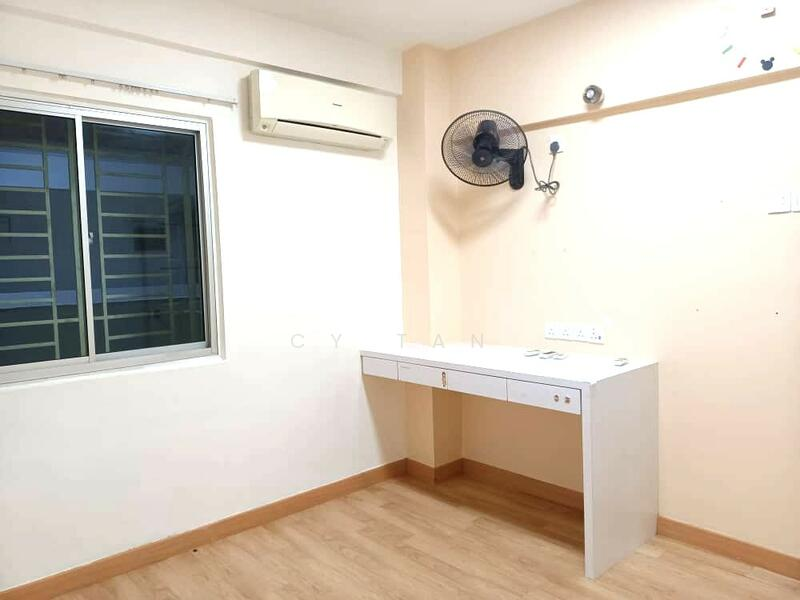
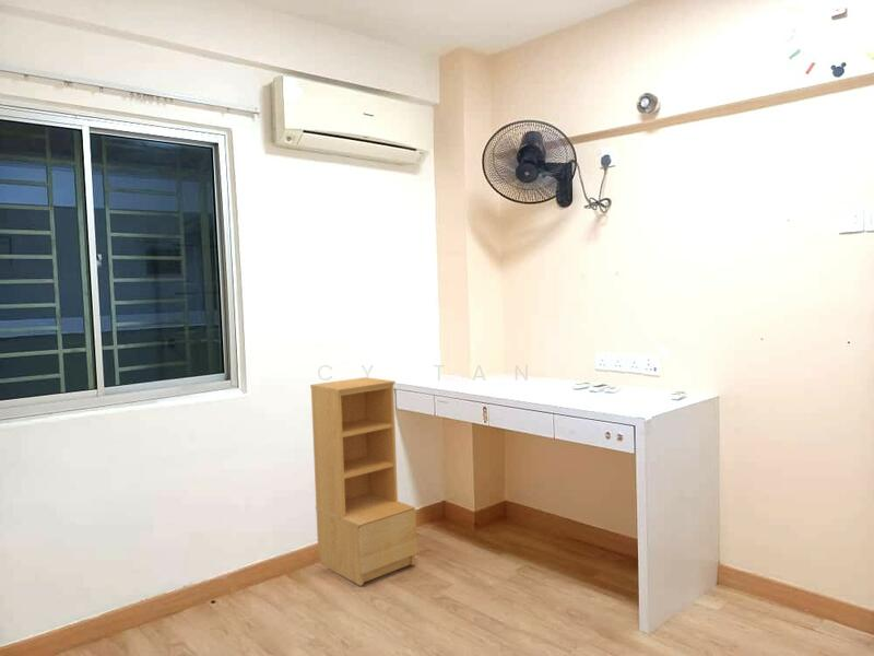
+ bookshelf (364, 475)
